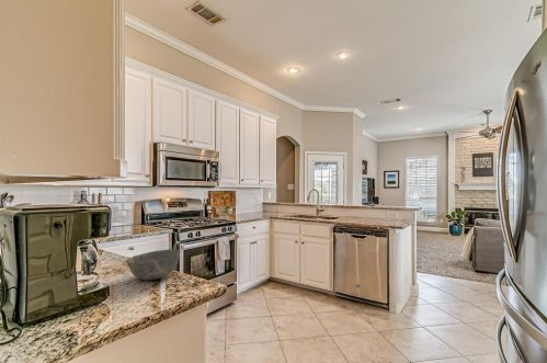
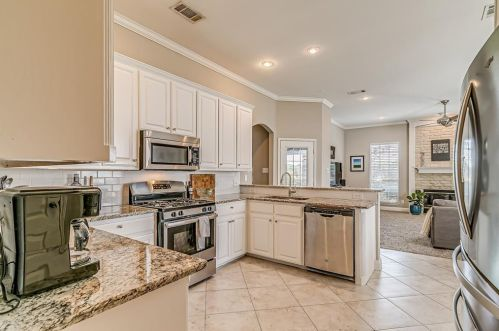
- bowl (153, 264)
